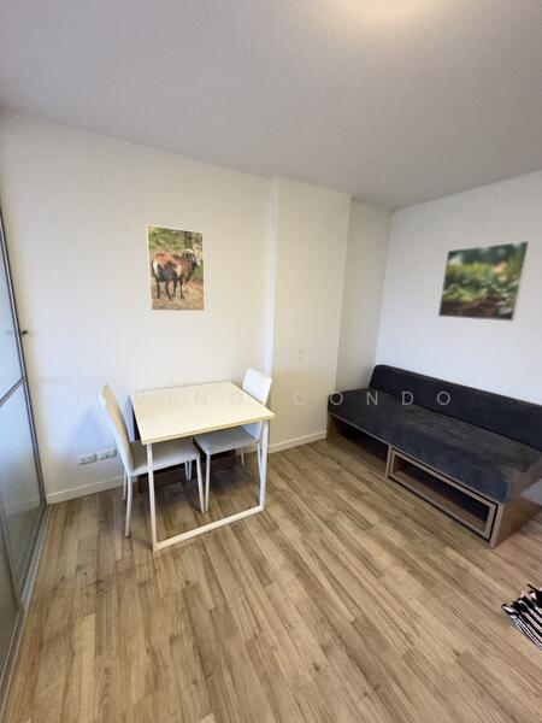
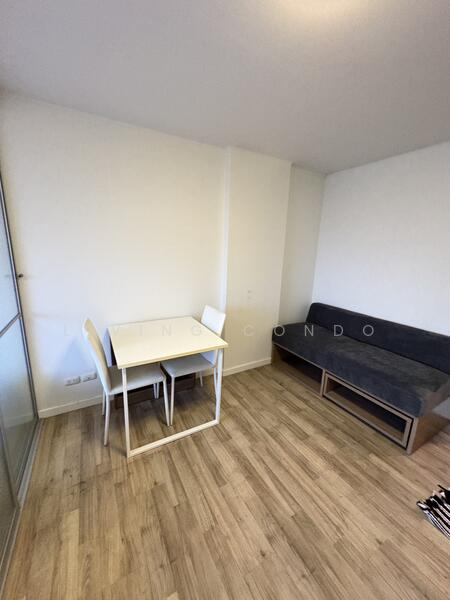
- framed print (478, 283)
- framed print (177, 271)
